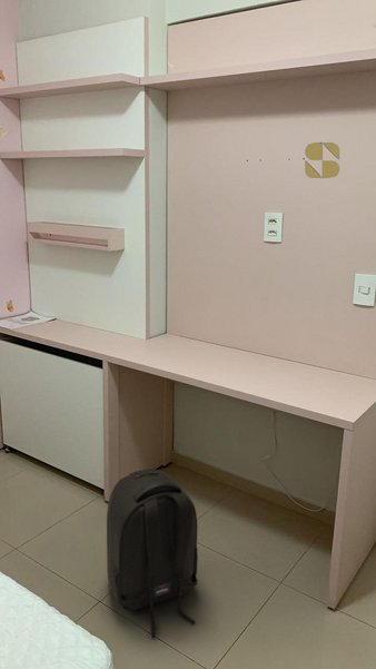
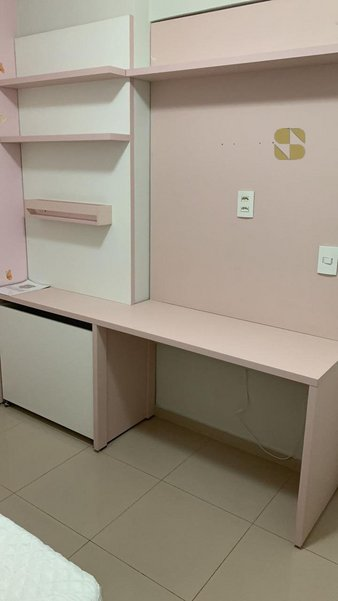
- backpack (152, 538)
